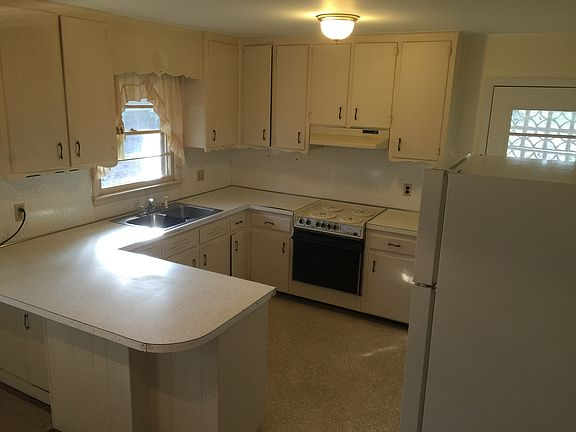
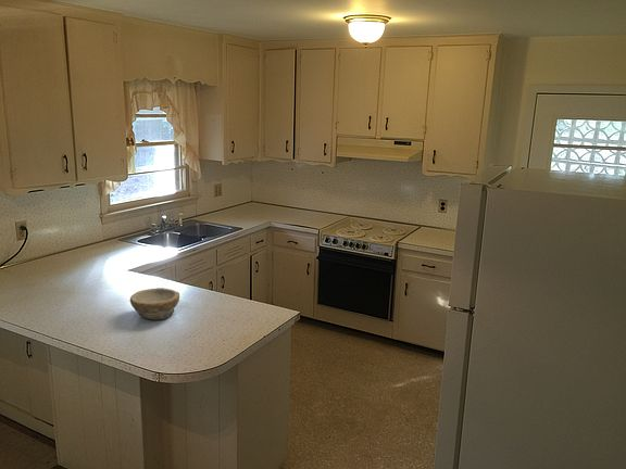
+ bowl (155, 304)
